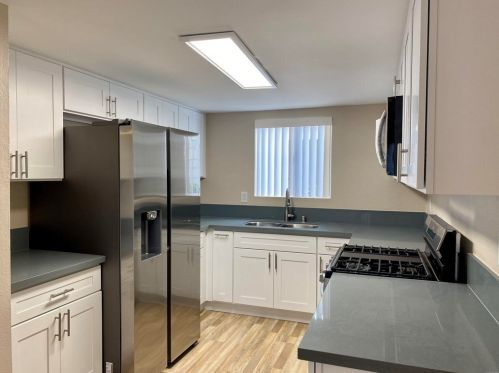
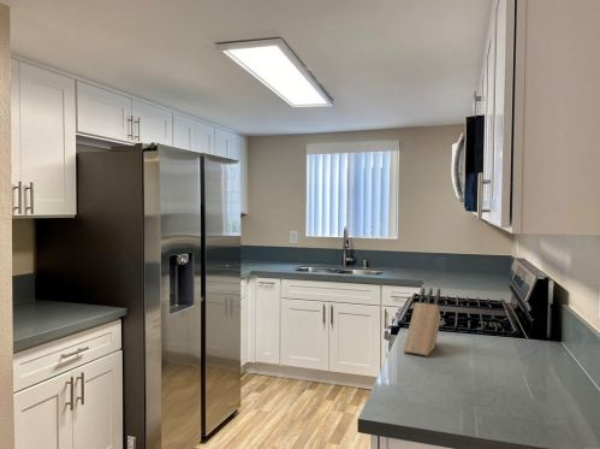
+ knife block (423, 318)
